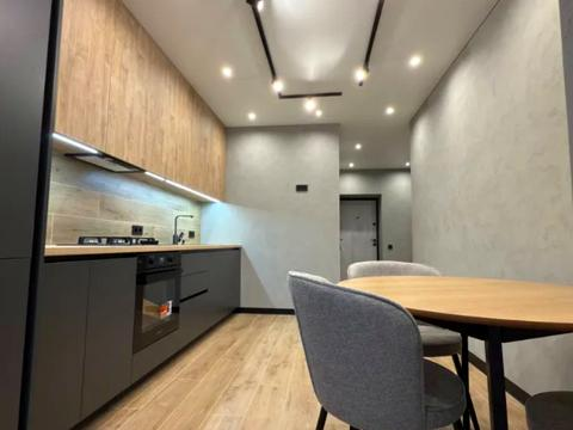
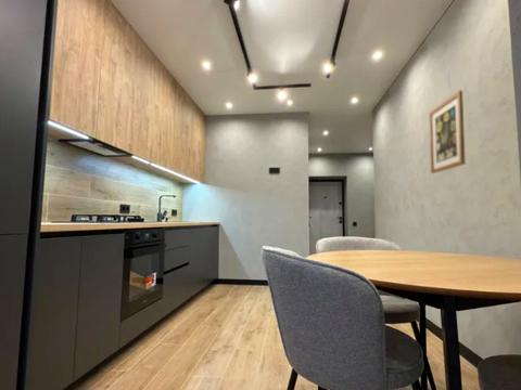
+ wall art (445, 135)
